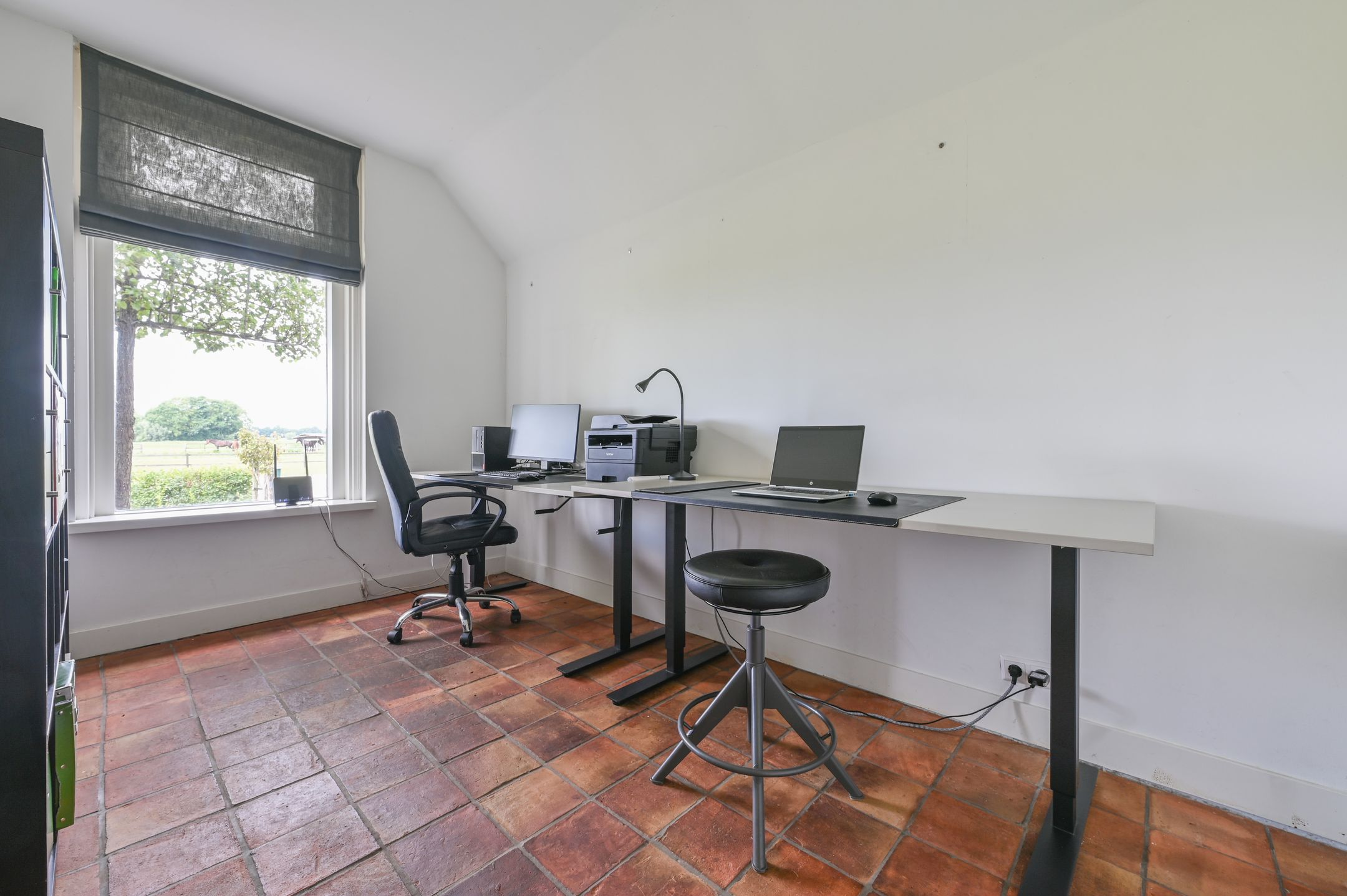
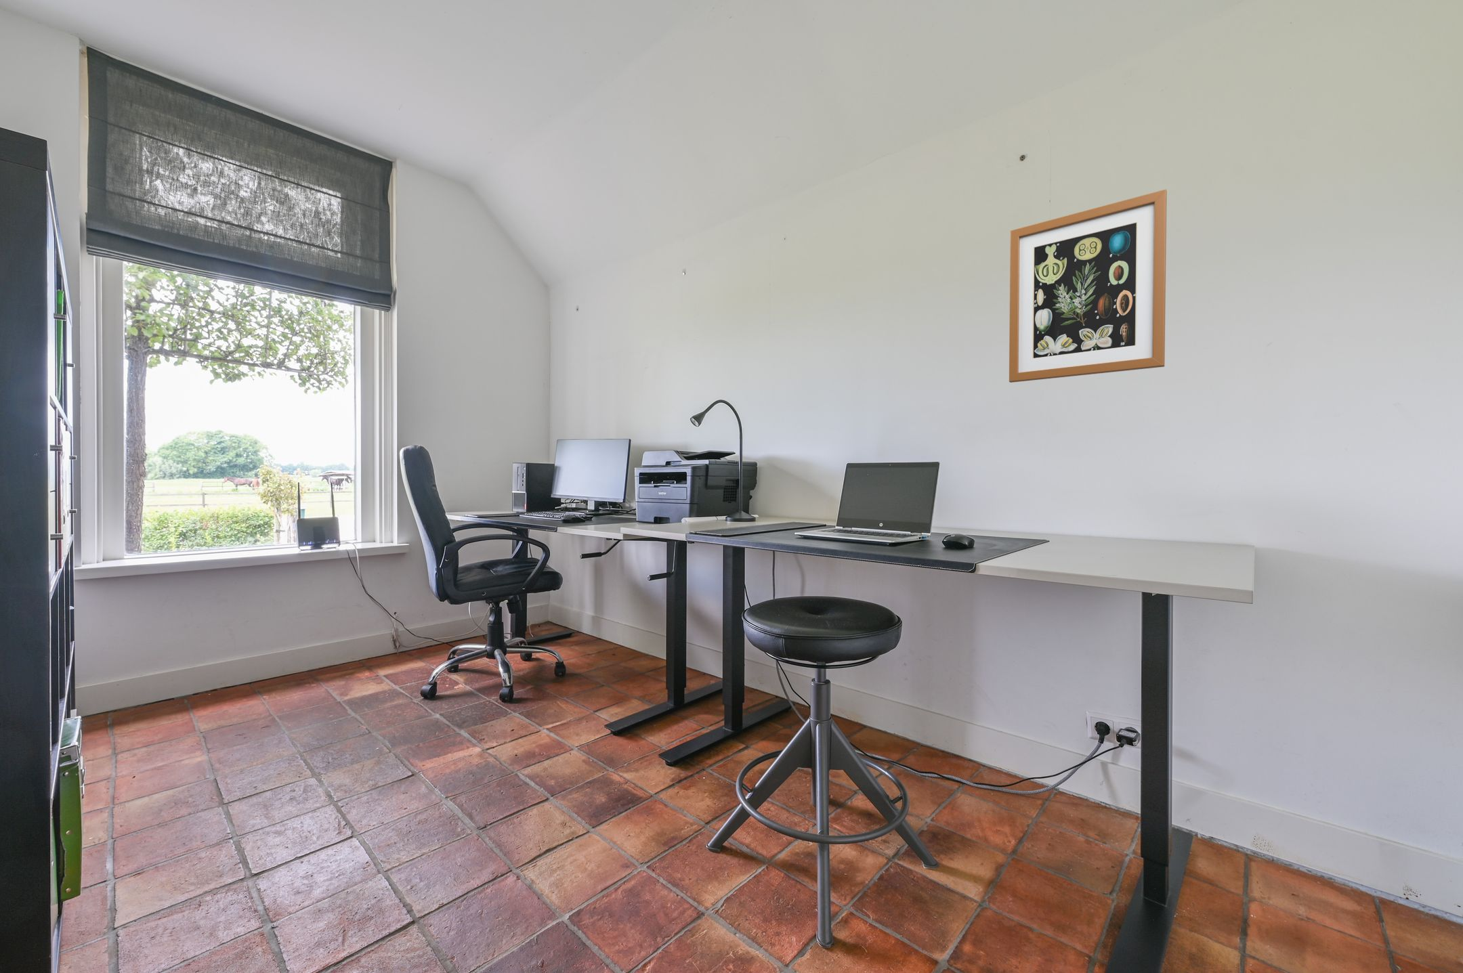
+ wall art (1082, 294)
